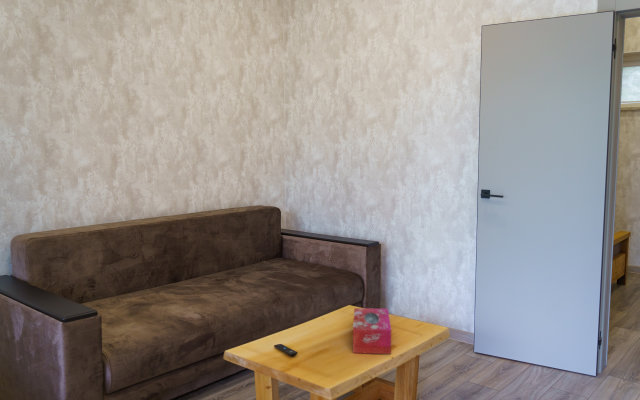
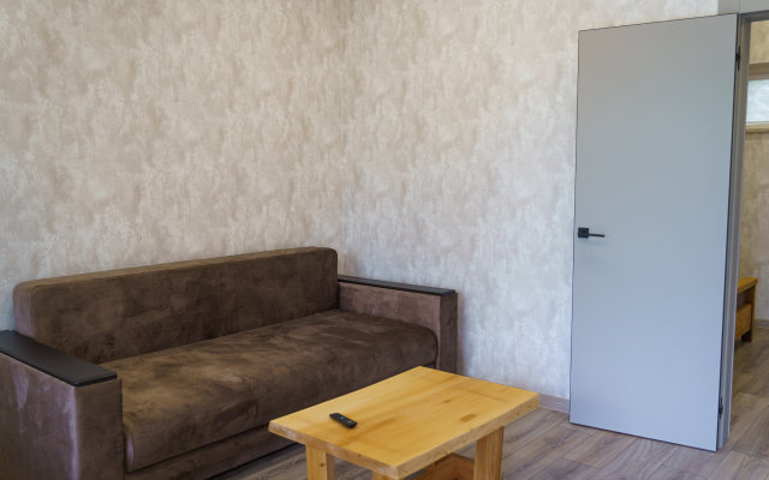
- tissue box (371, 329)
